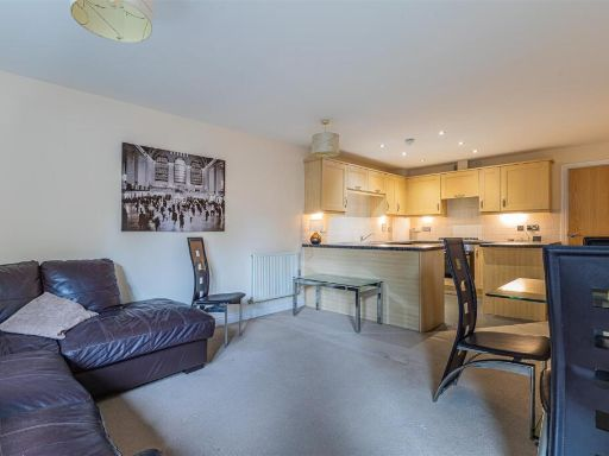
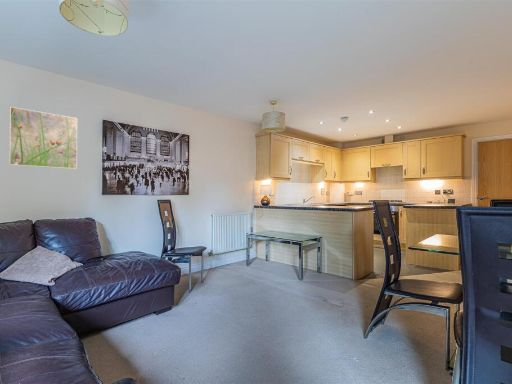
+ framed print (45, 140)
